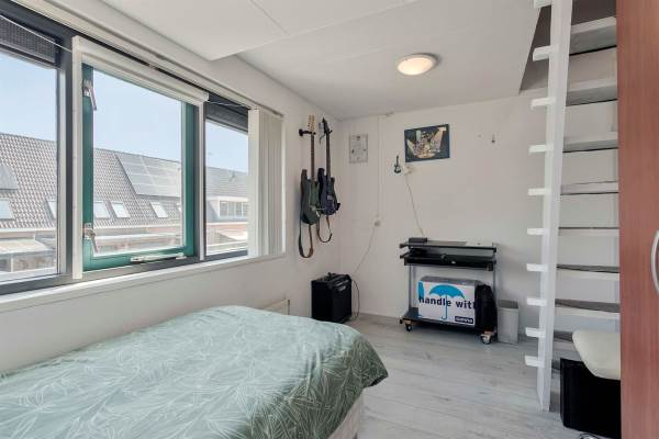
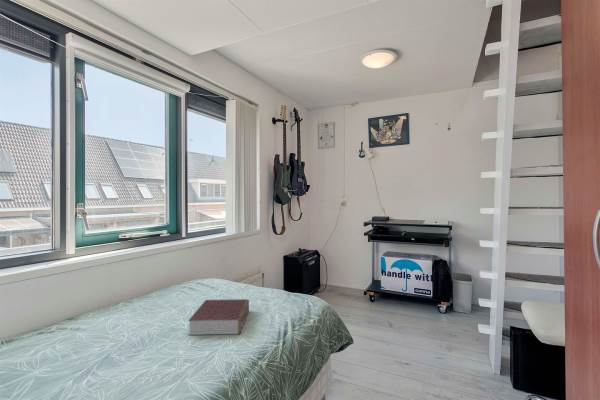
+ book (221, 315)
